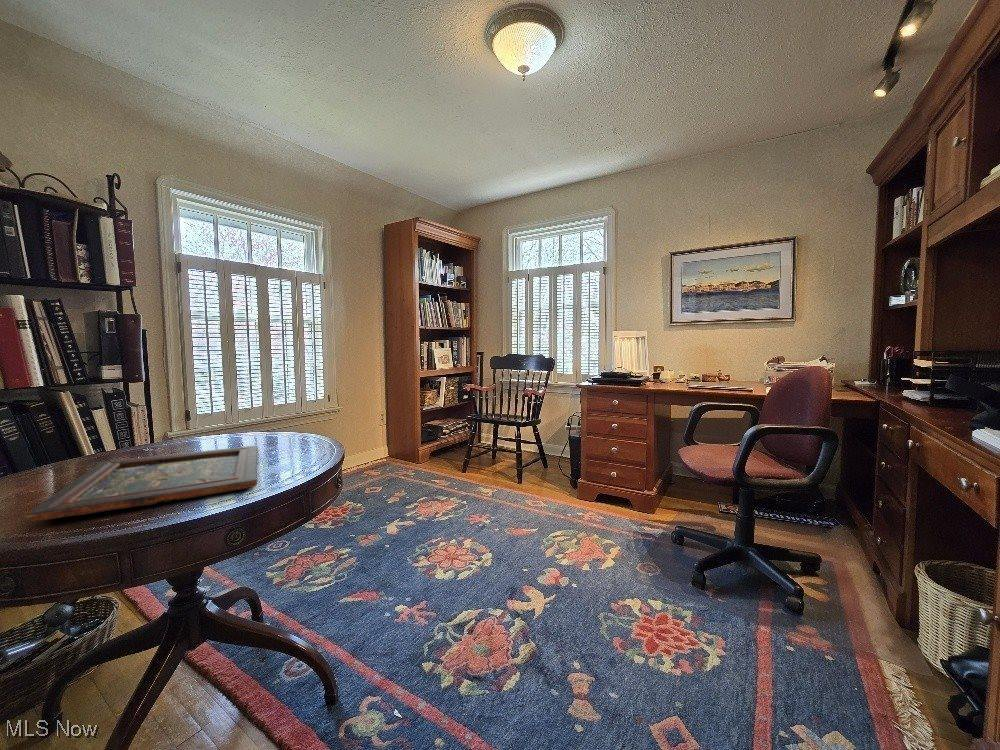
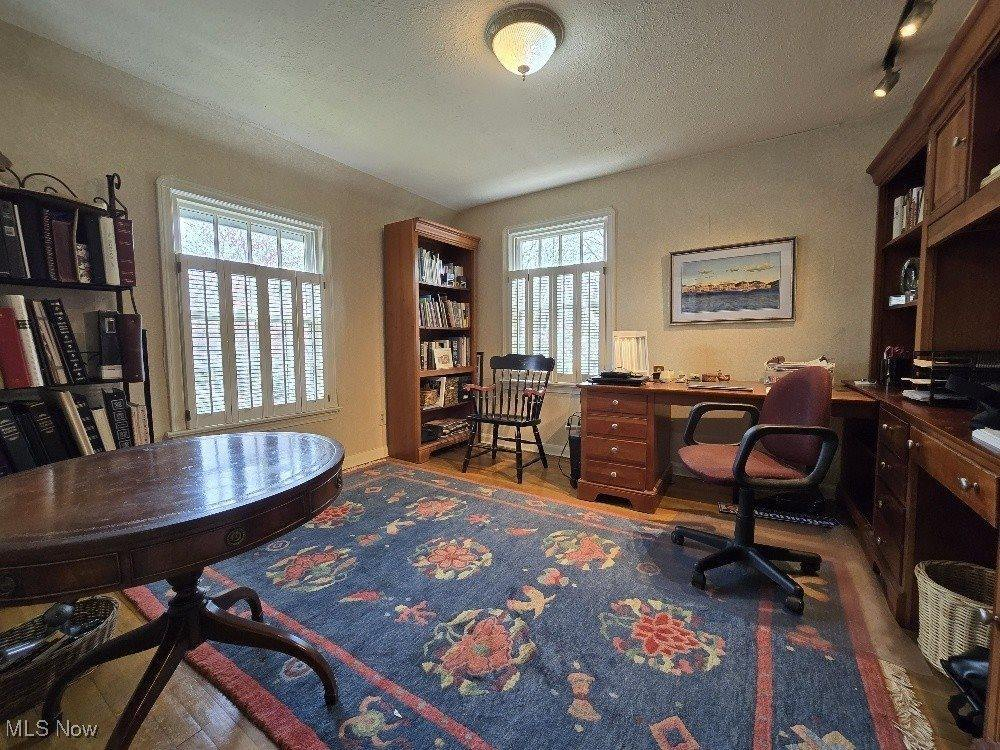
- religious icon (172, 473)
